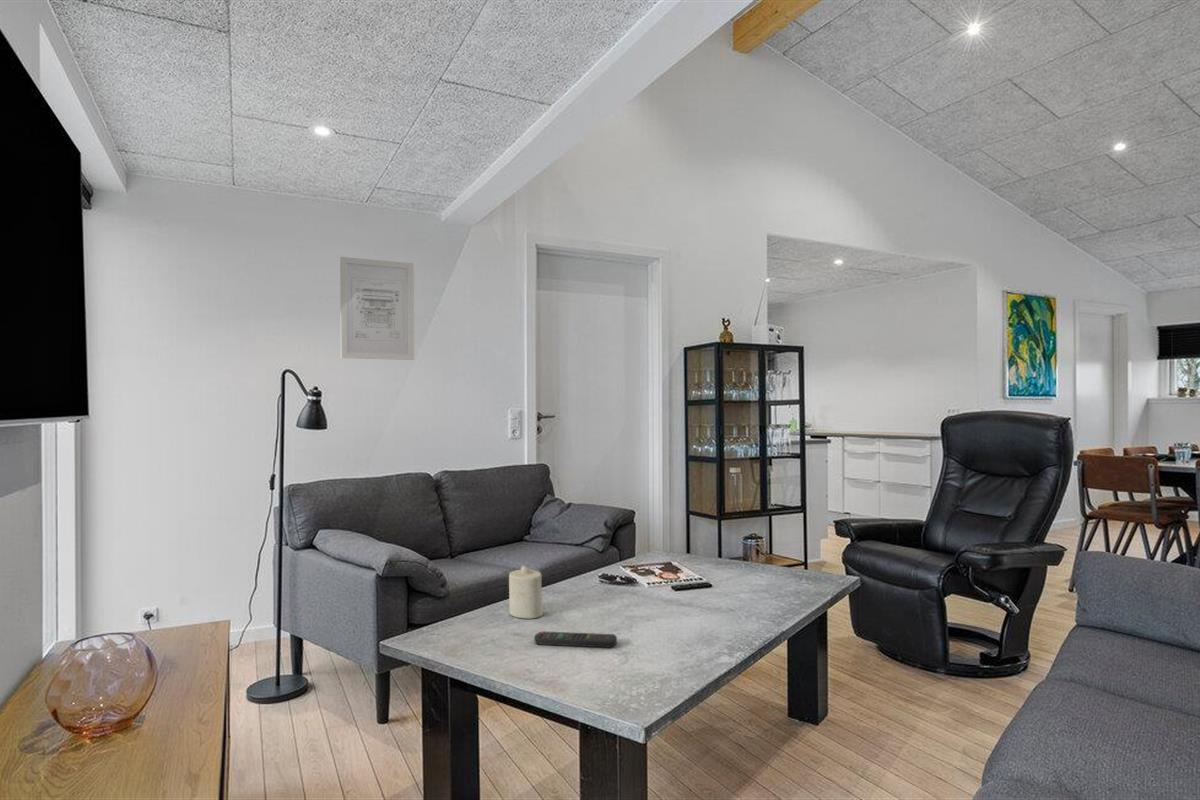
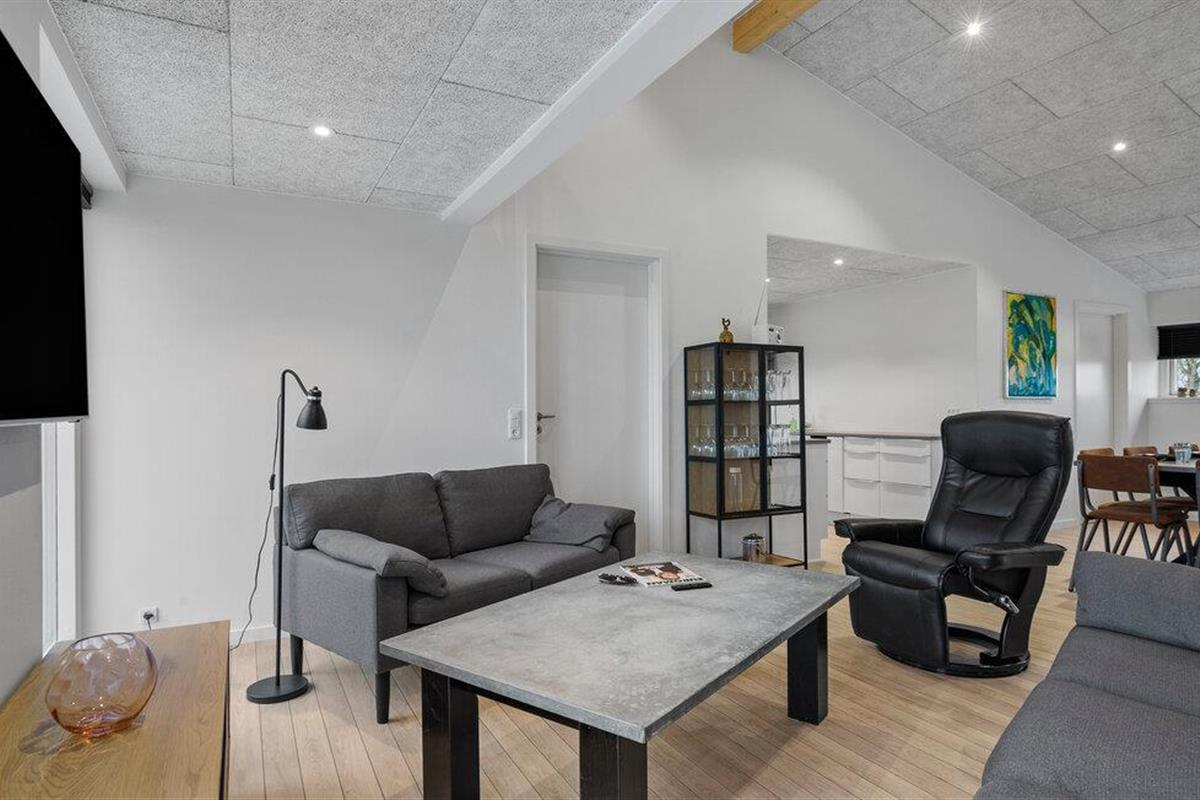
- wall art (378, 309)
- candle (526, 589)
- remote control (575, 638)
